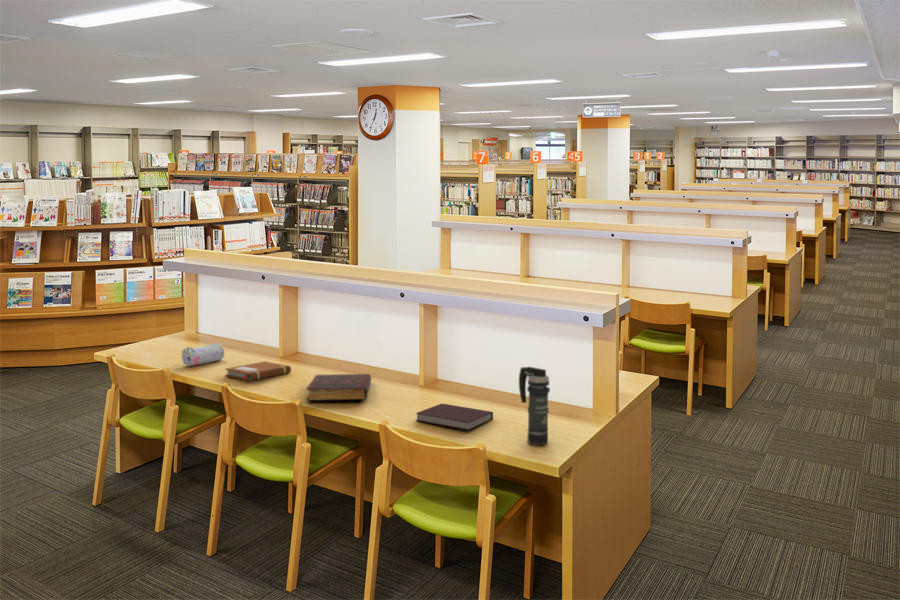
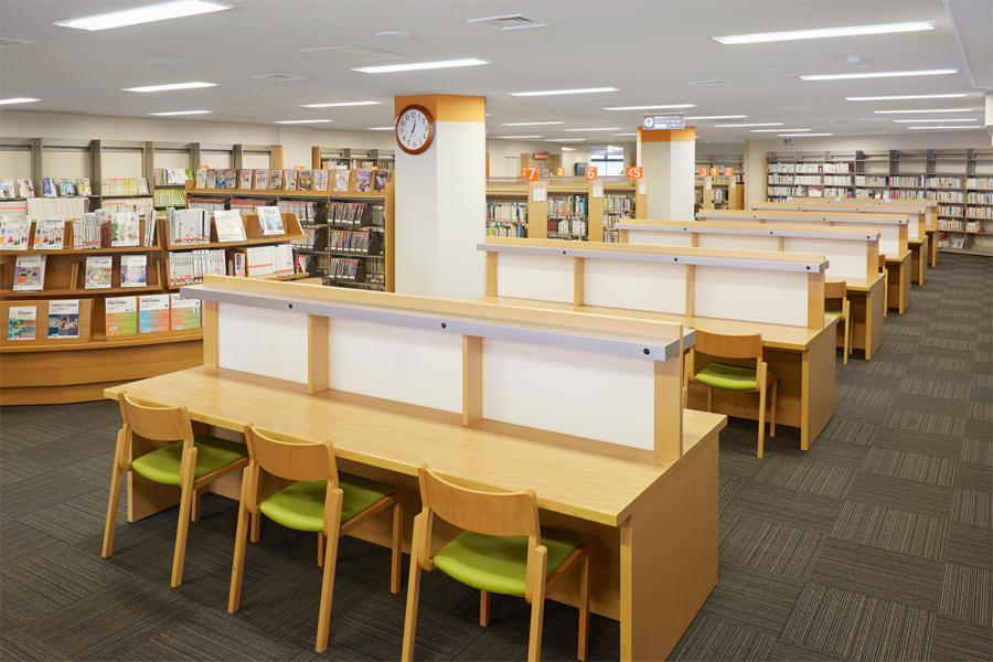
- notebook (454, 416)
- smoke grenade (534, 404)
- pencil case (203, 354)
- book (340, 386)
- notebook (257, 371)
